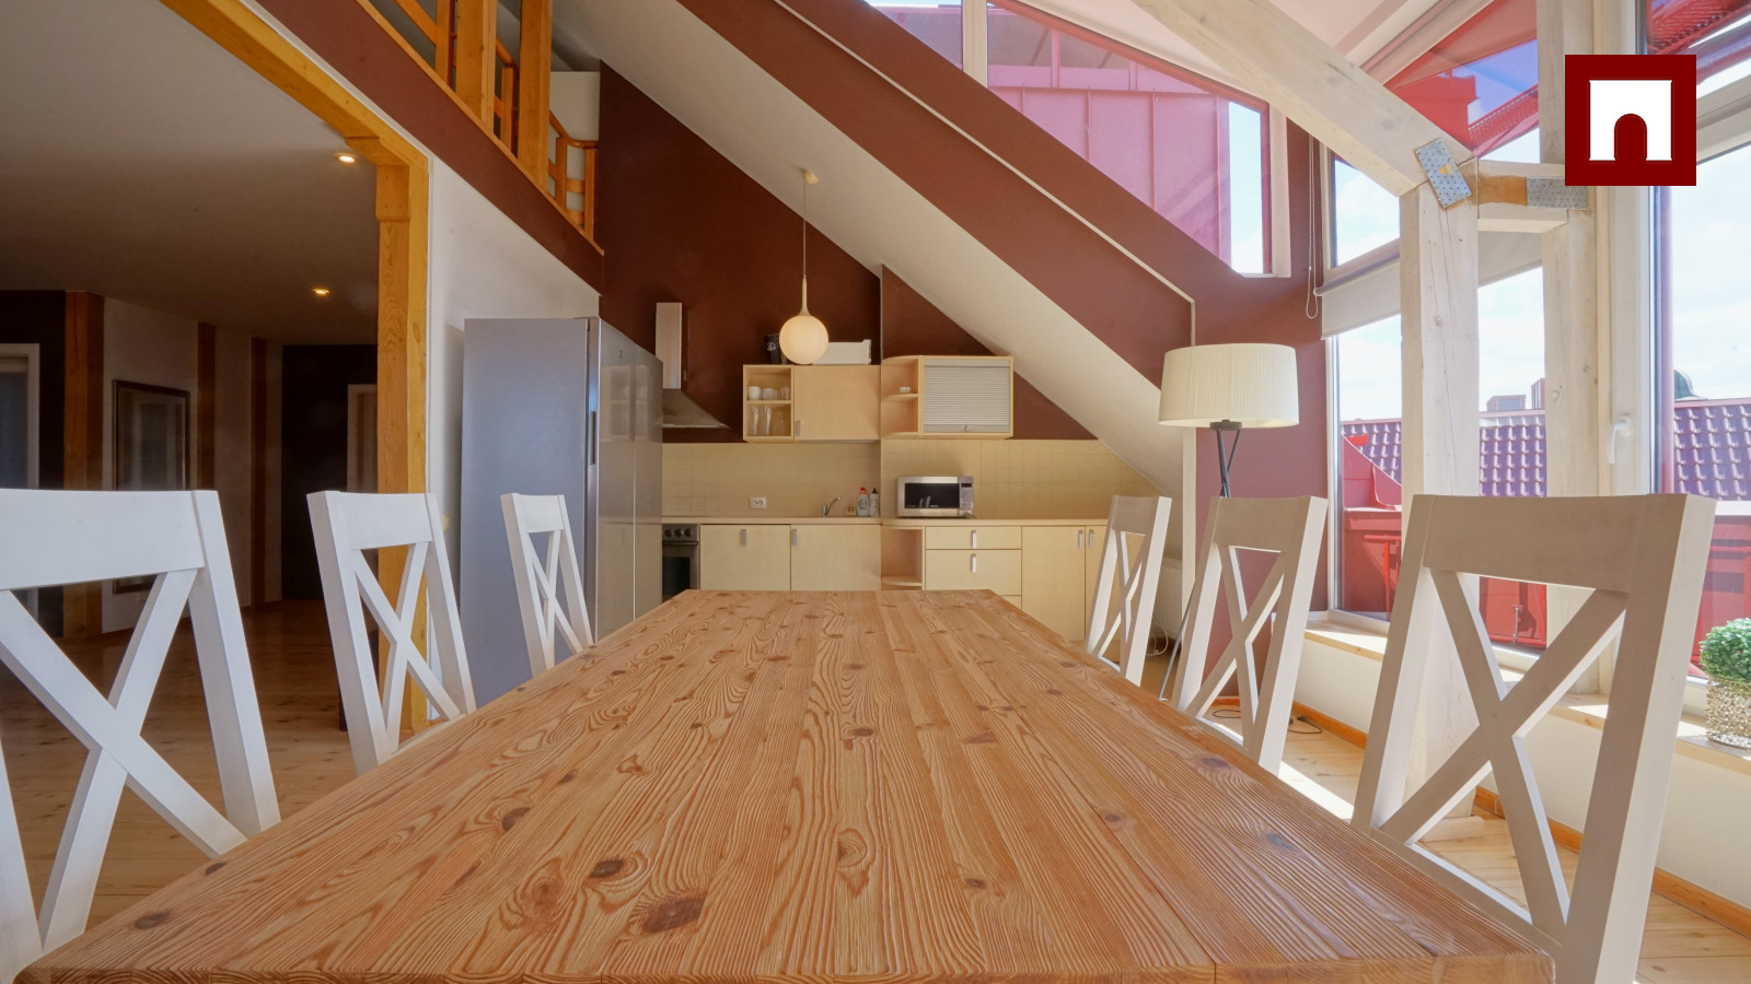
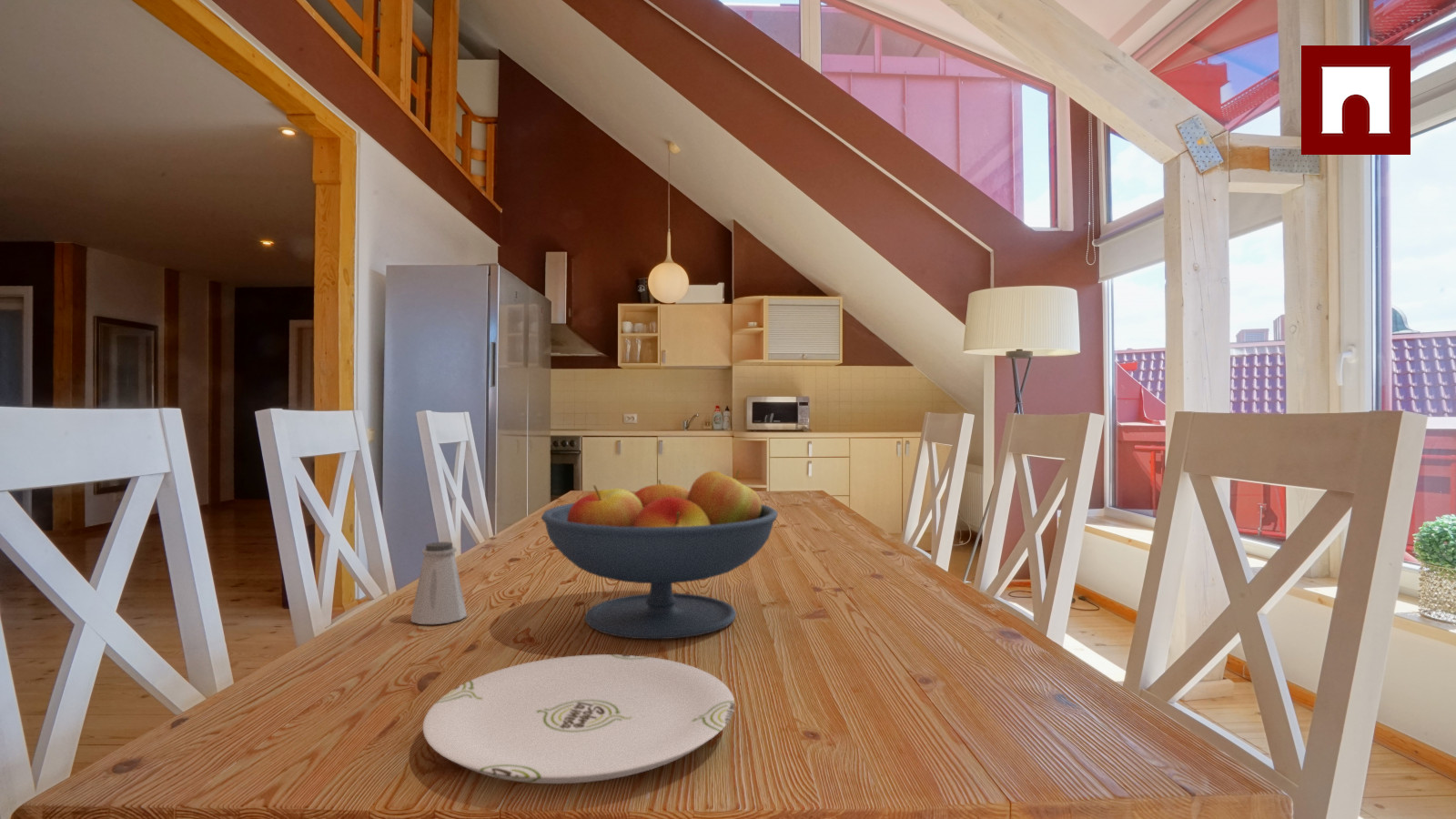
+ plate (584, 715)
+ saltshaker (439, 580)
+ fruit bowl (661, 544)
